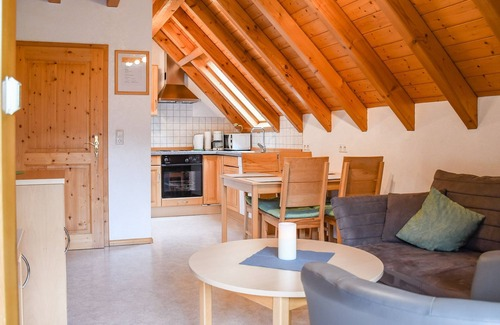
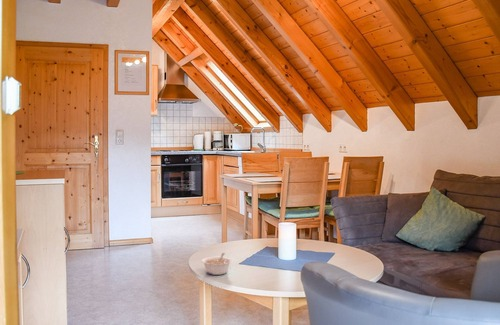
+ legume (216, 264)
